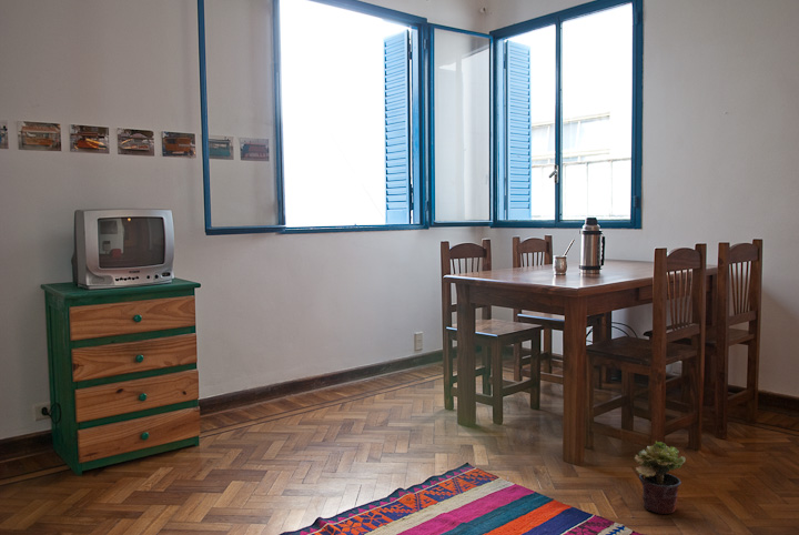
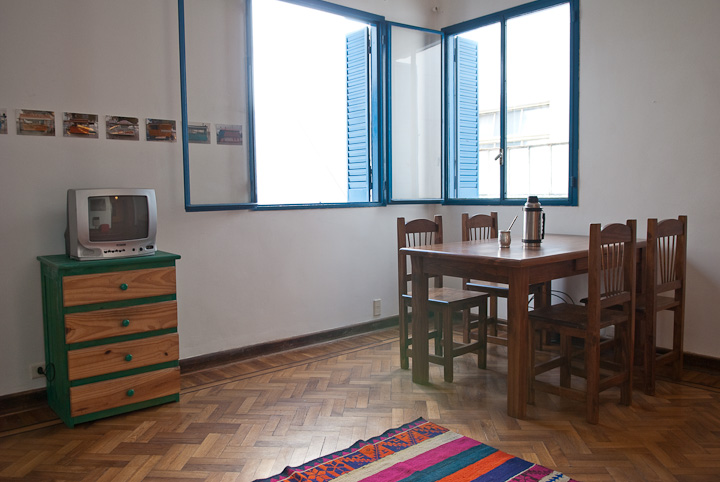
- potted plant (658, 473)
